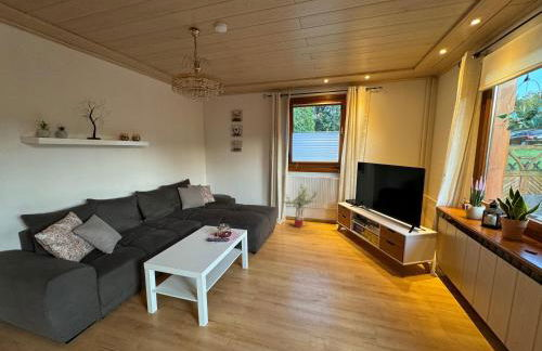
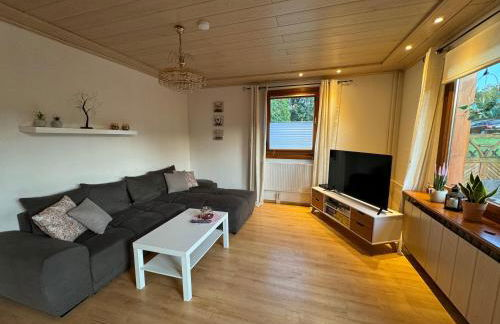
- potted tree (299, 205)
